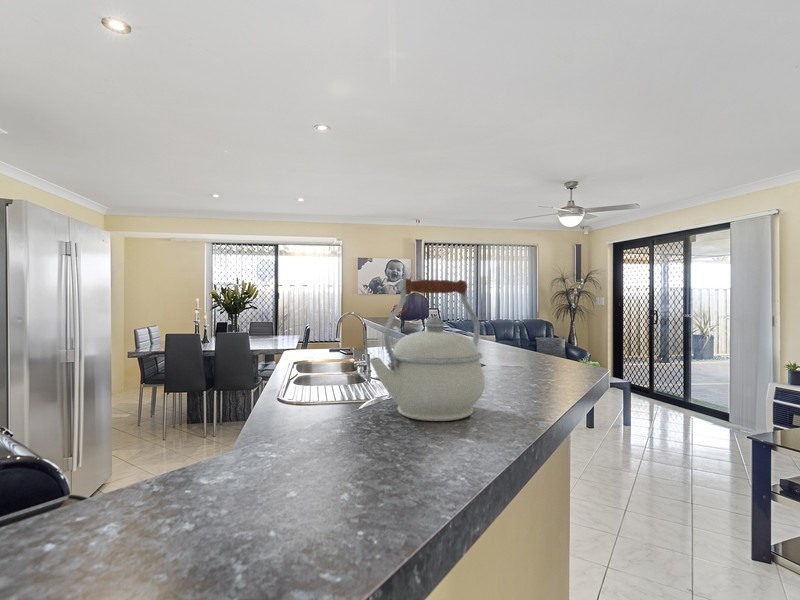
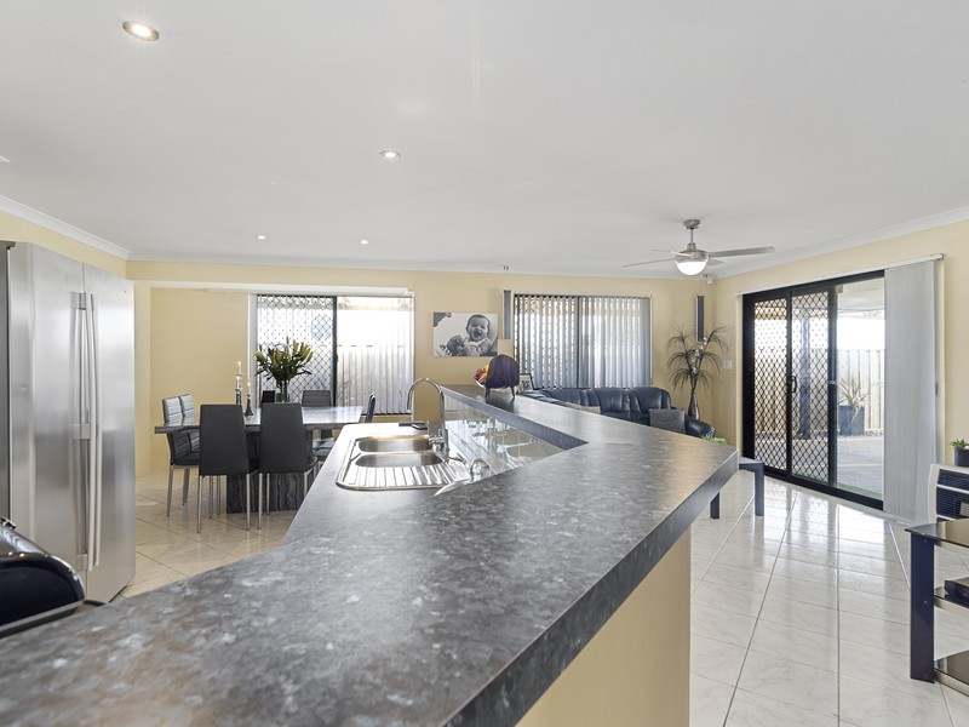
- kettle (428, 346)
